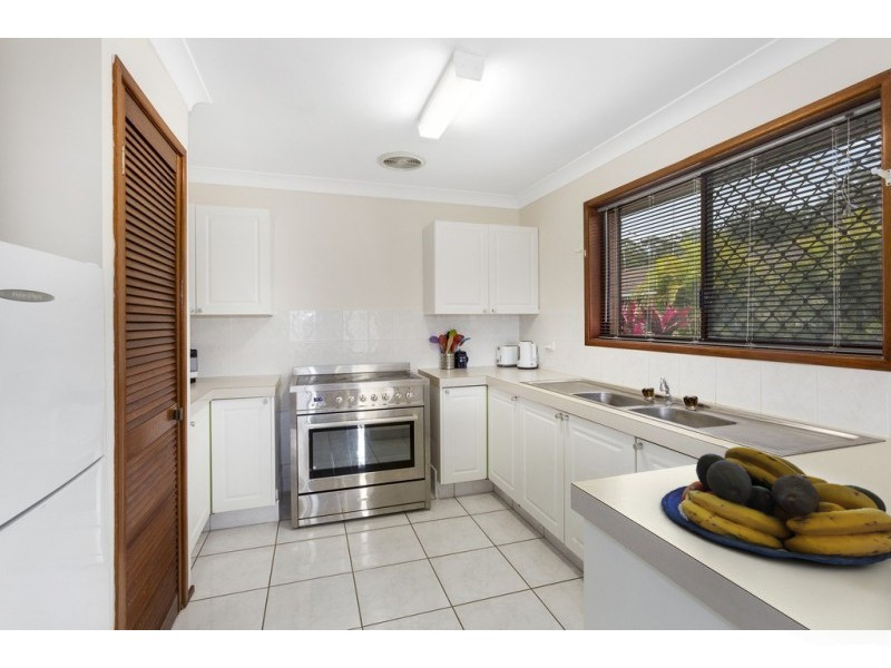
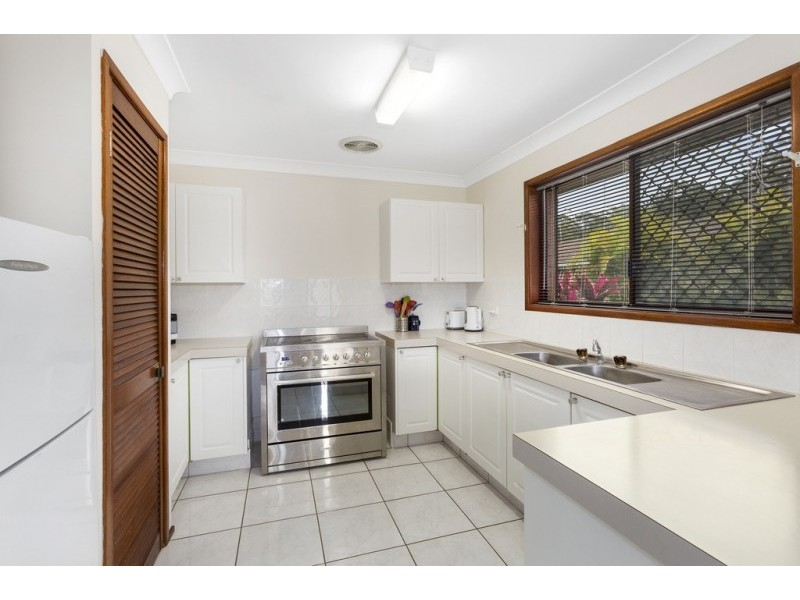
- fruit bowl (765, 485)
